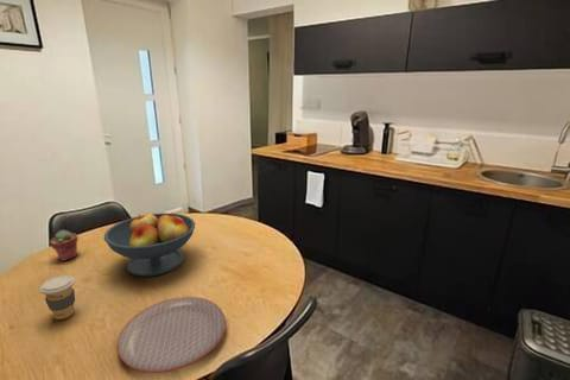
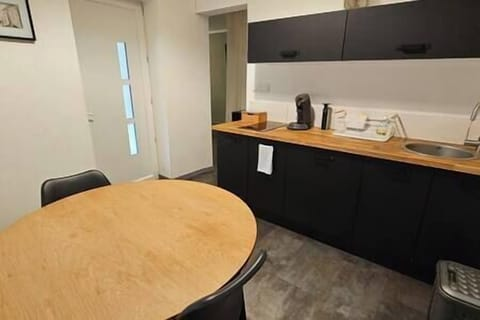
- fruit bowl (152, 239)
- plate (175, 331)
- coffee cup (61, 298)
- potted succulent (64, 243)
